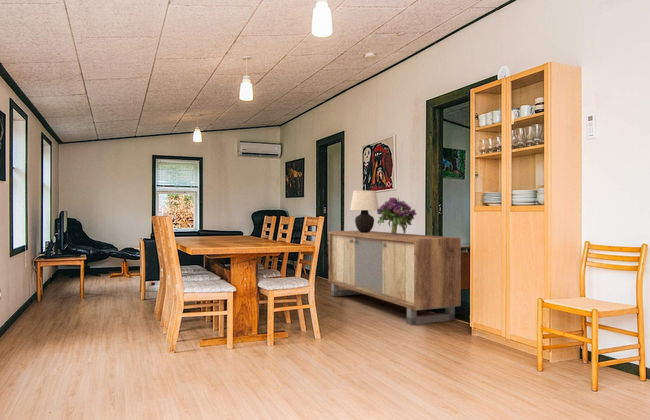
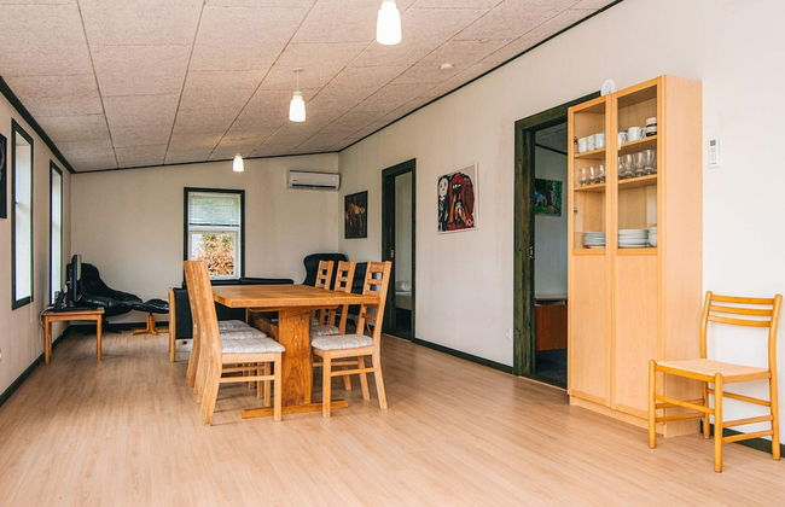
- table lamp (364, 211)
- bouquet (394, 216)
- sideboard (385, 270)
